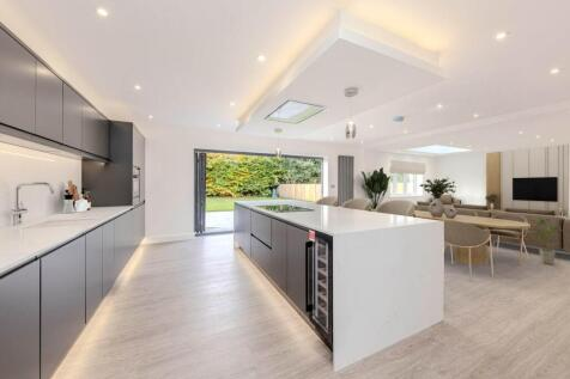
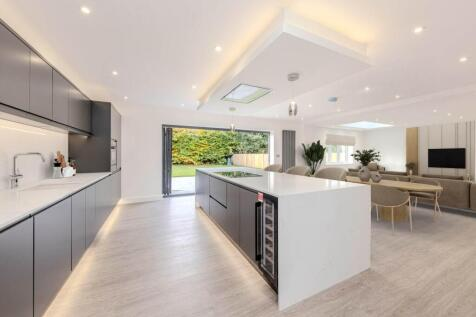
- house plant (540, 238)
